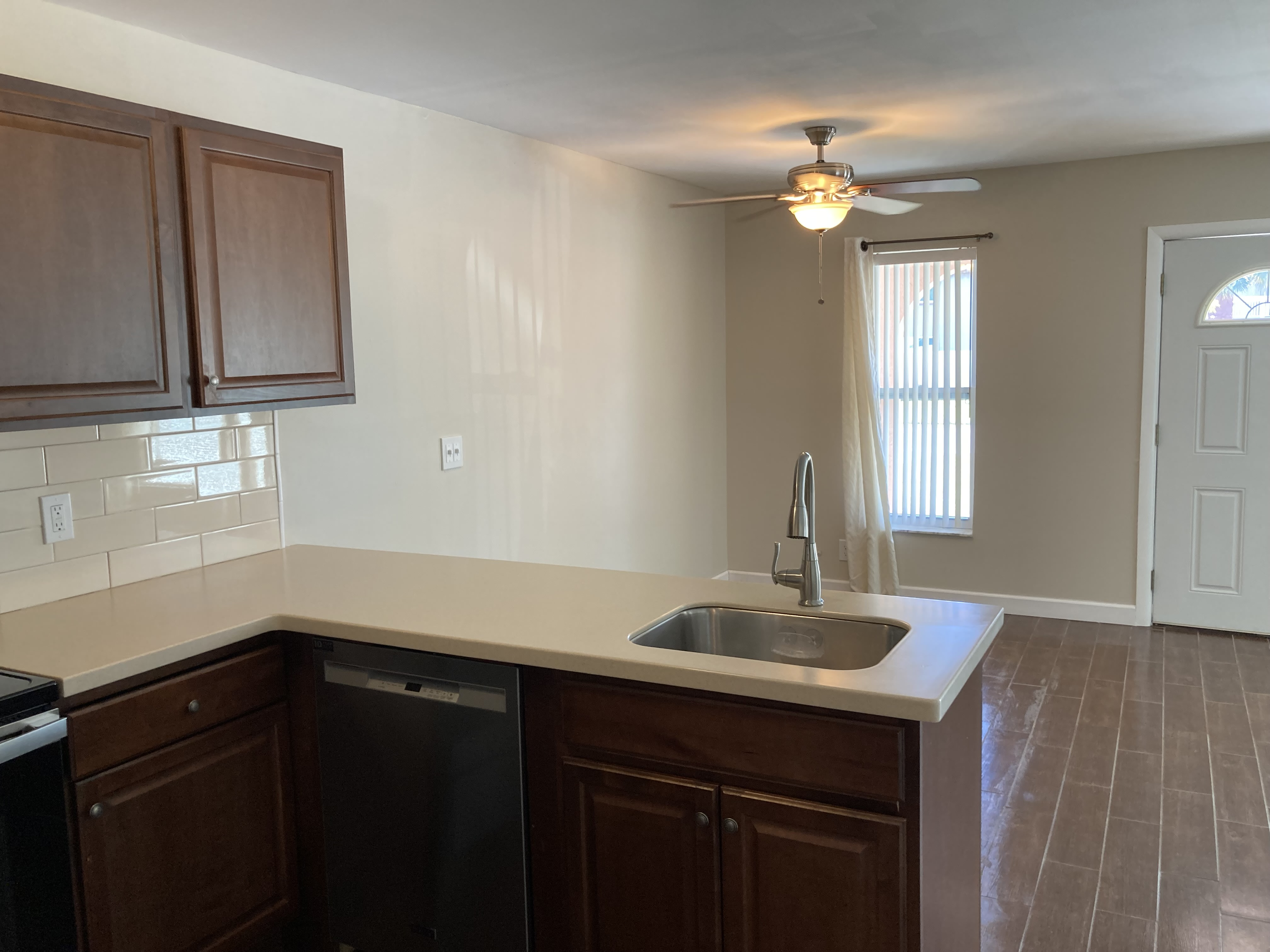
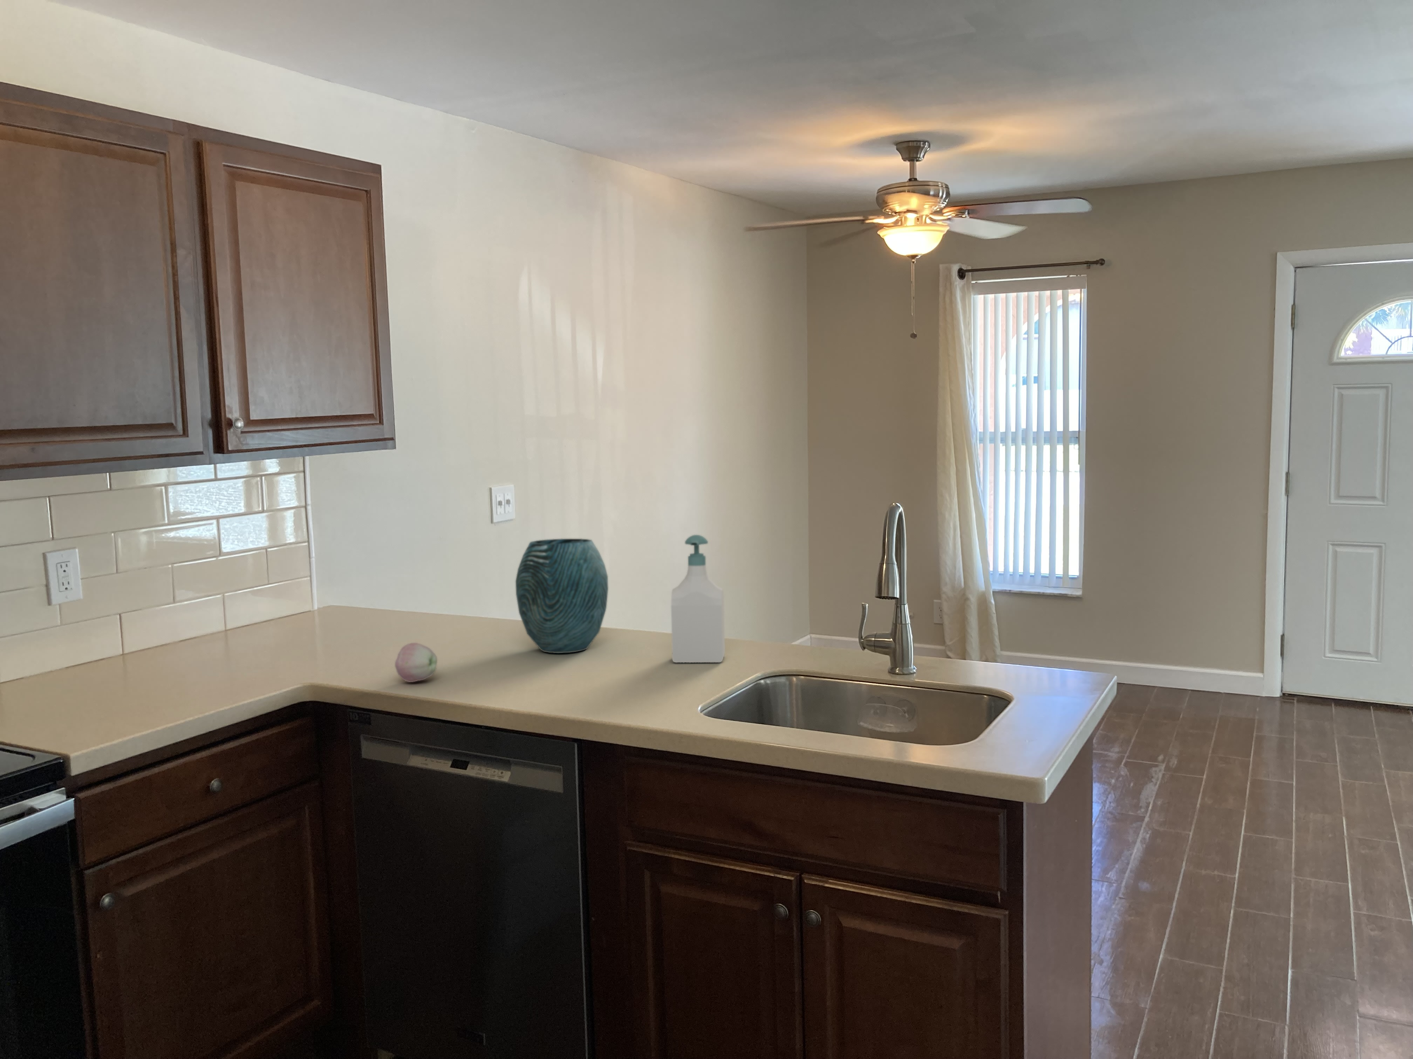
+ vase (563, 595)
+ soap bottle (696, 597)
+ apple (417, 662)
